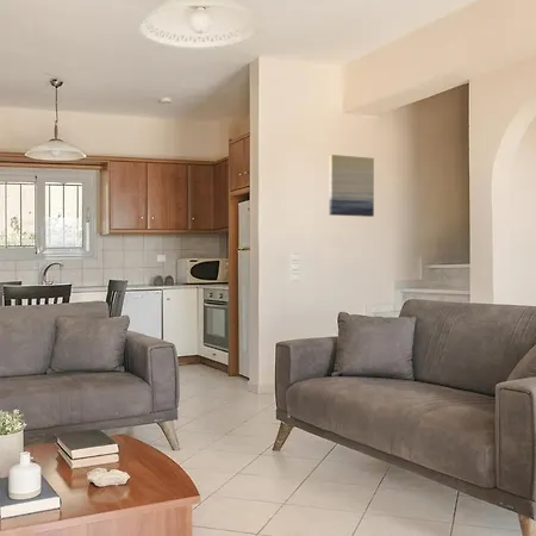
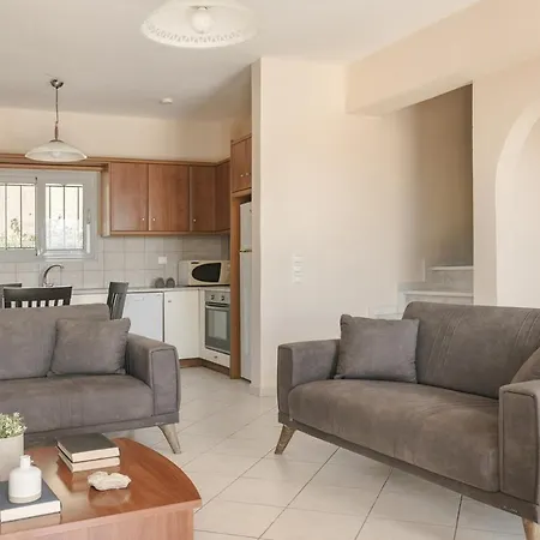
- wall art (351, 186)
